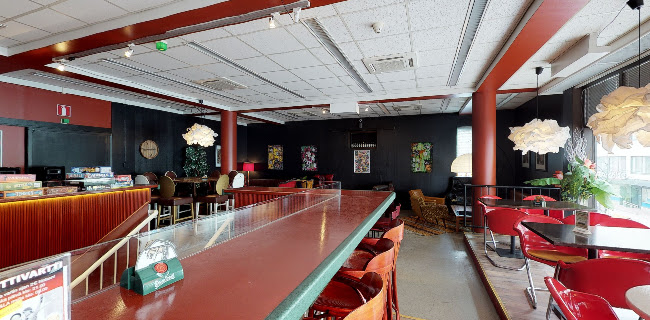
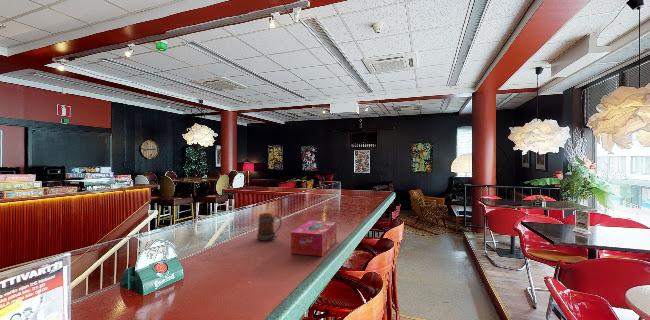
+ tissue box (315, 236)
+ beer mug (269, 226)
